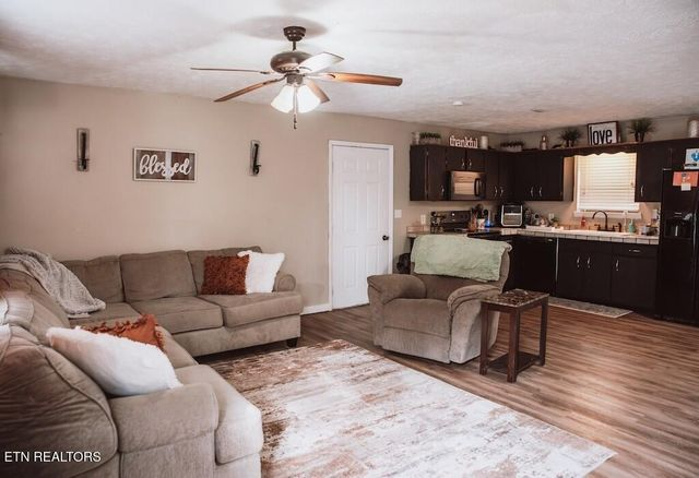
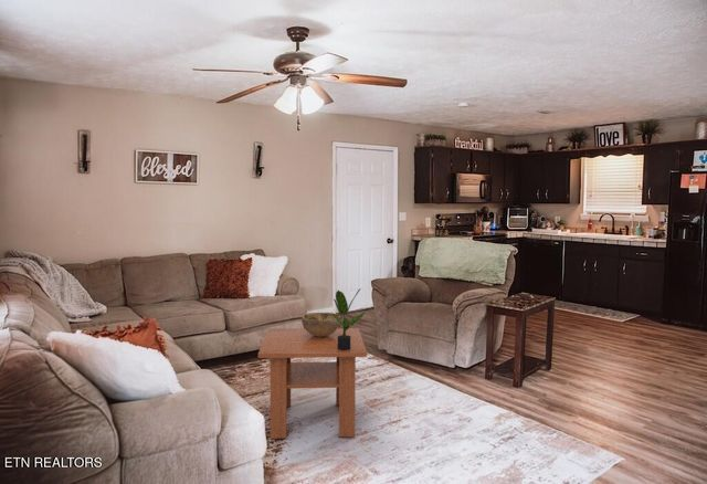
+ potted plant (346, 318)
+ coffee table (313, 380)
+ decorative bowl (321, 325)
